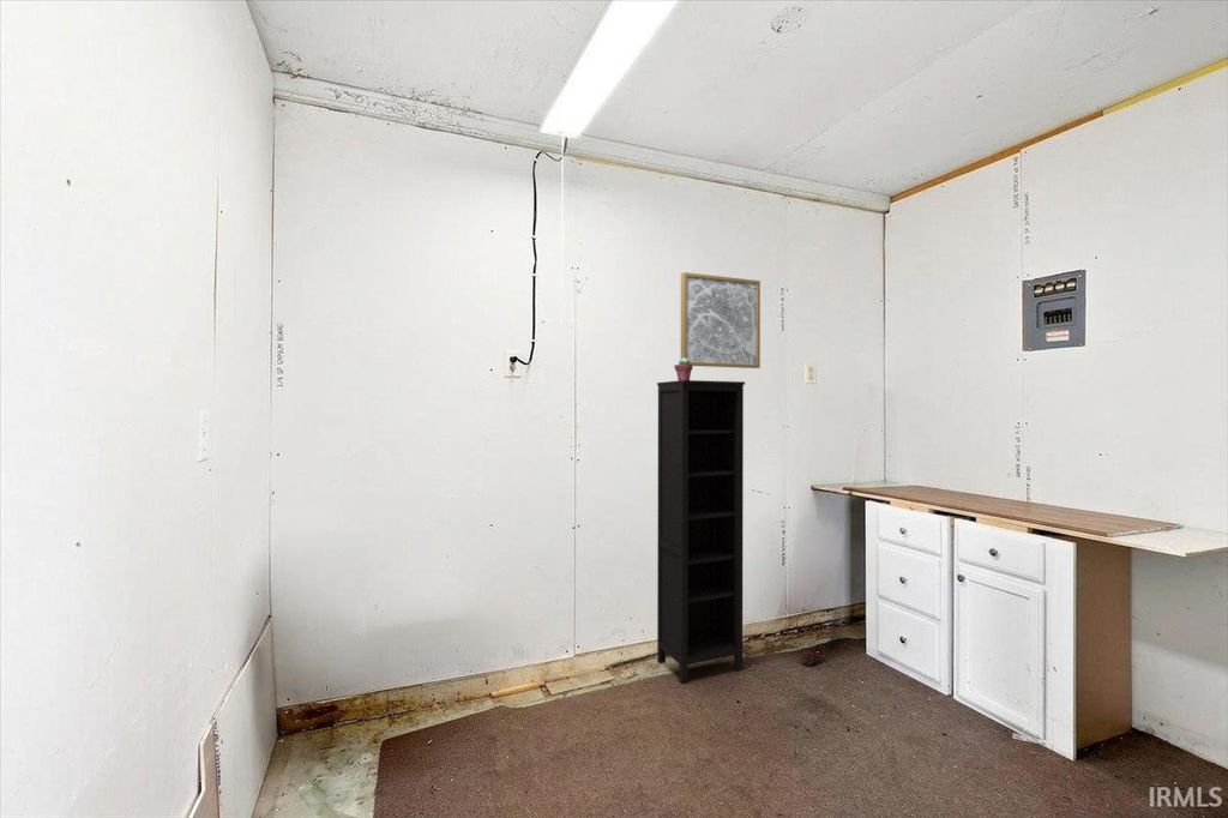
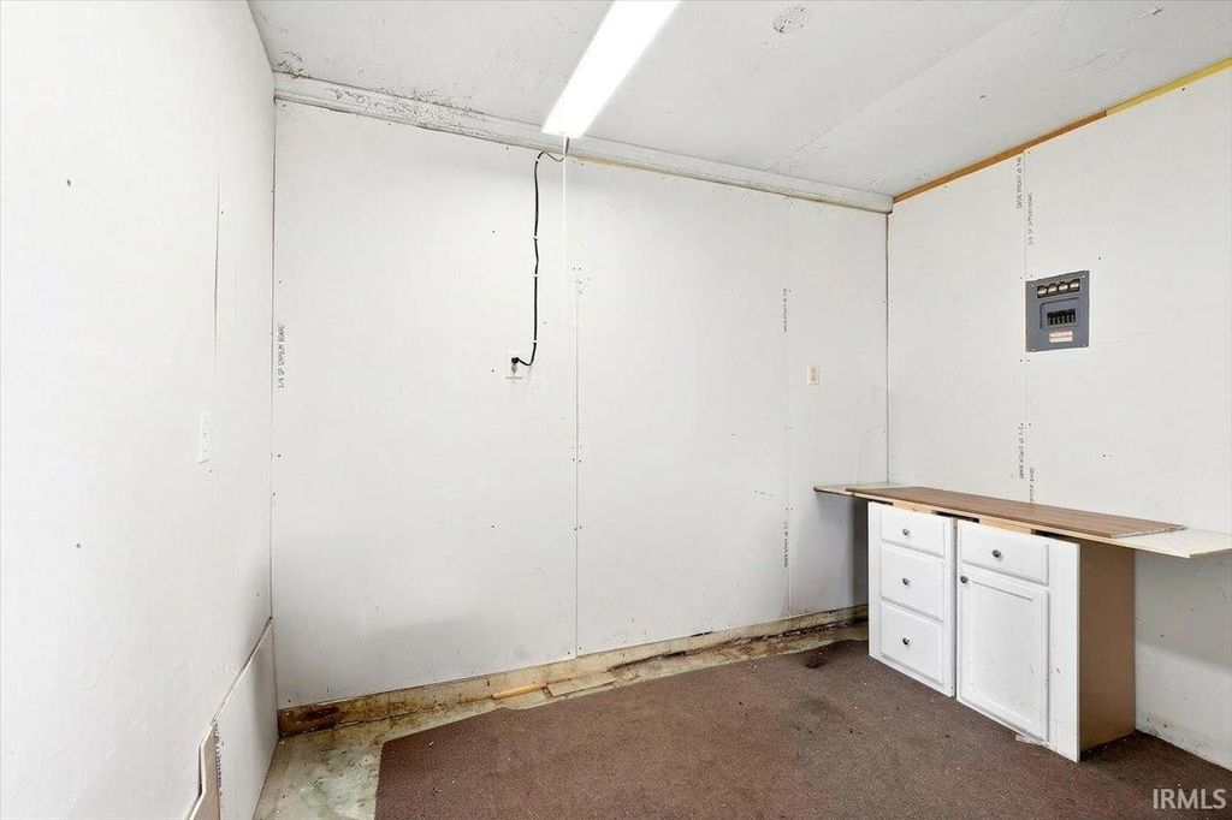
- bookcase (699, 523)
- wall art (721, 321)
- potted succulent (684, 368)
